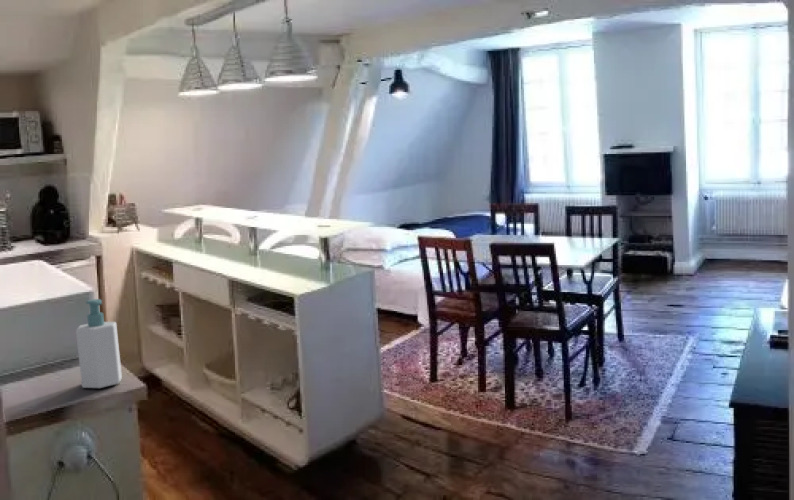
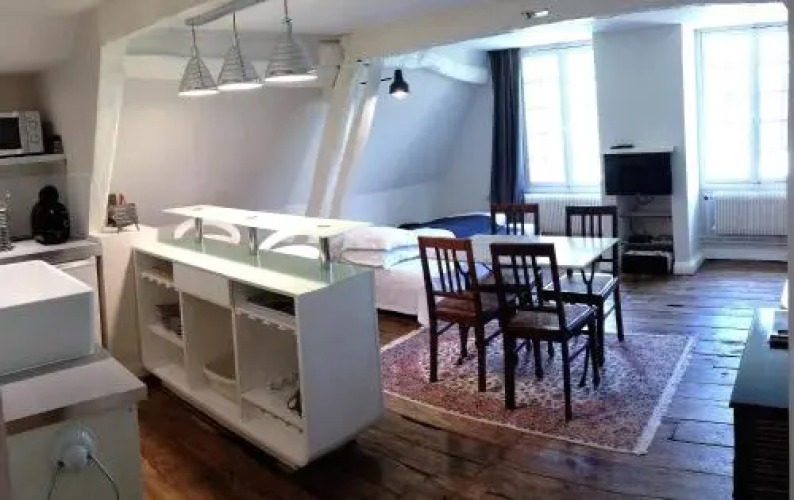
- soap bottle (98, 341)
